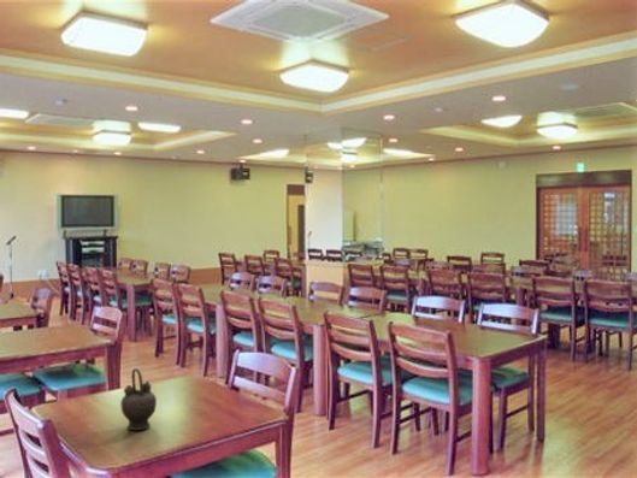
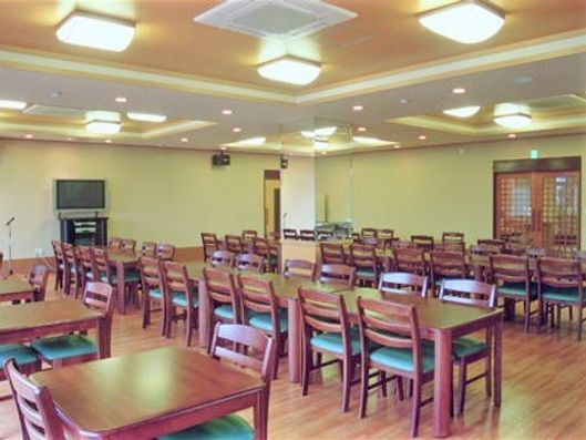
- teapot (137, 396)
